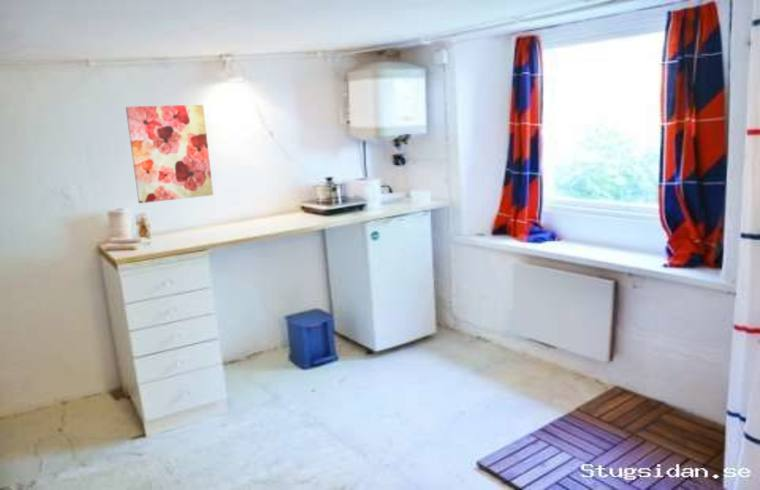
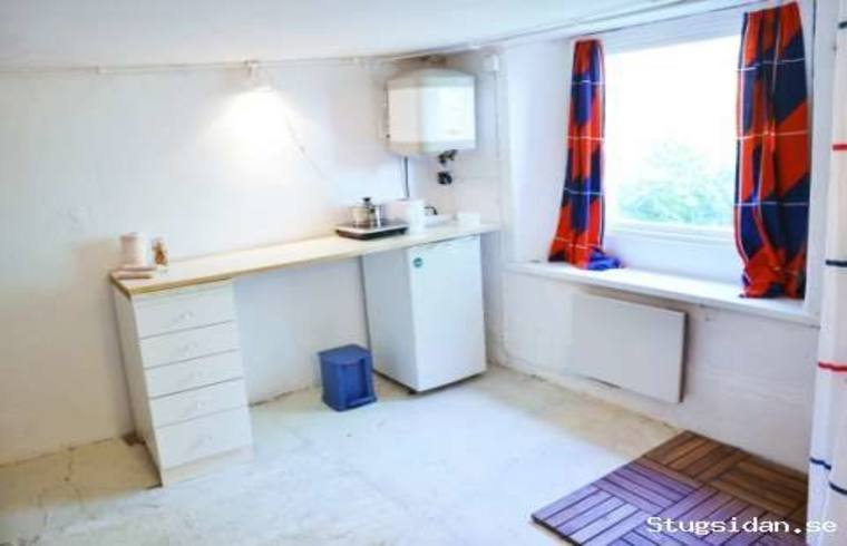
- wall art (171, 153)
